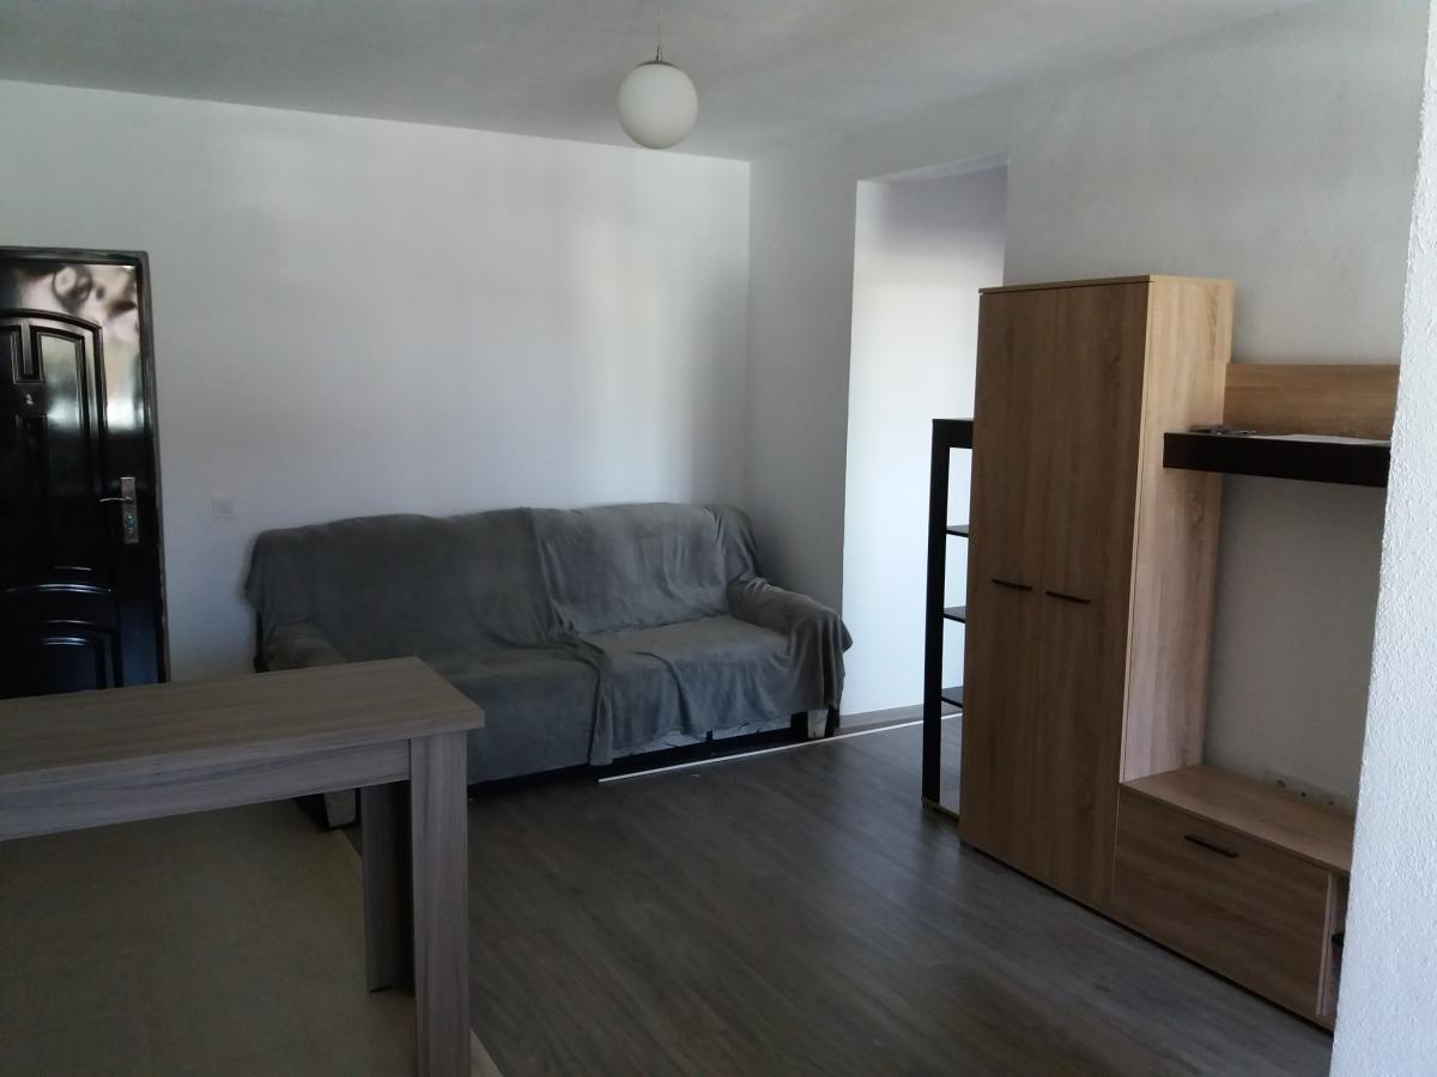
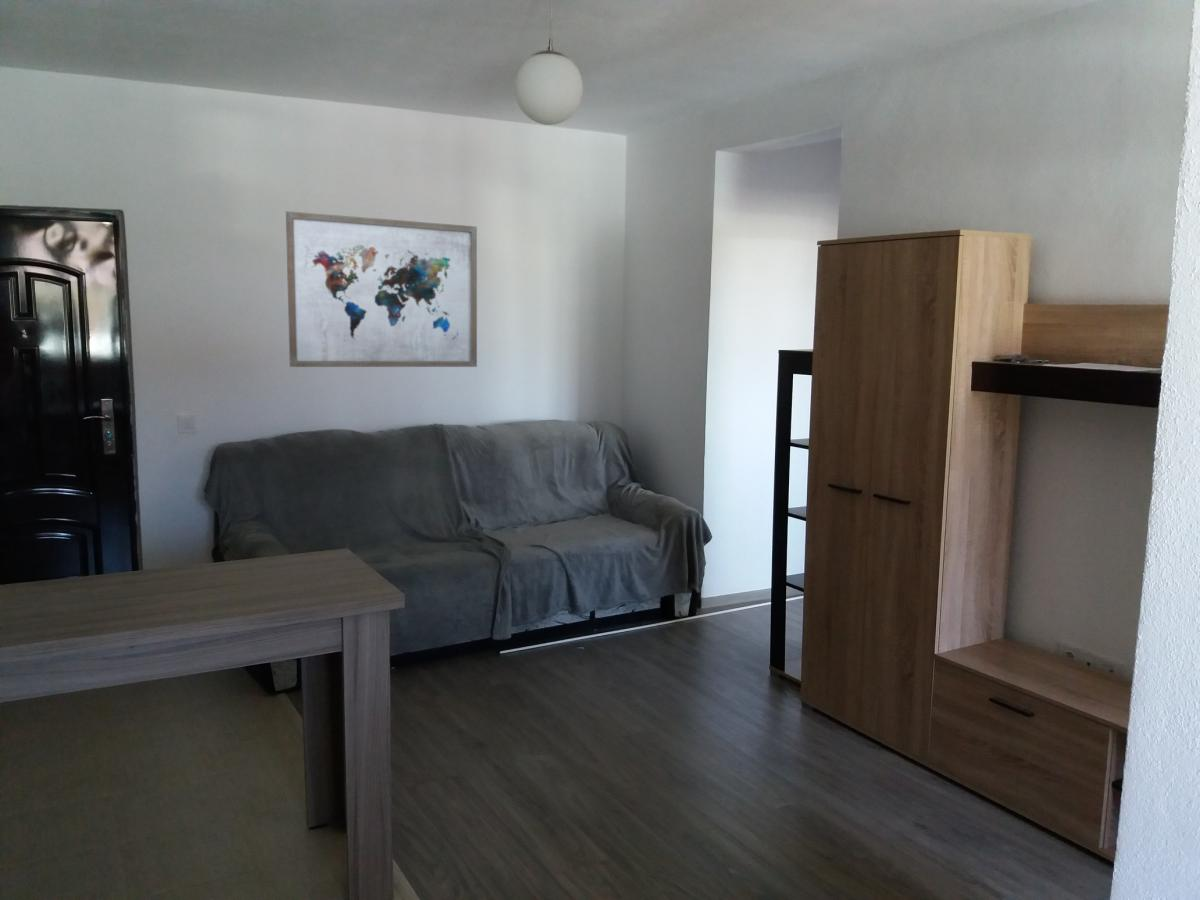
+ wall art (387, 293)
